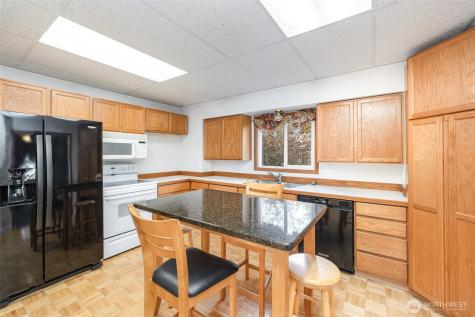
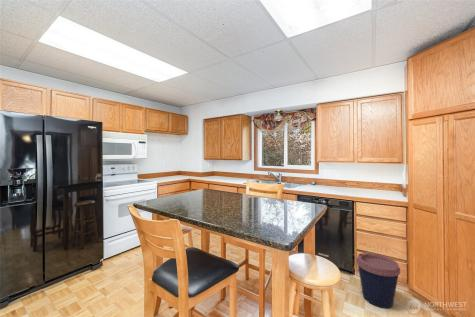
+ coffee cup (377, 280)
